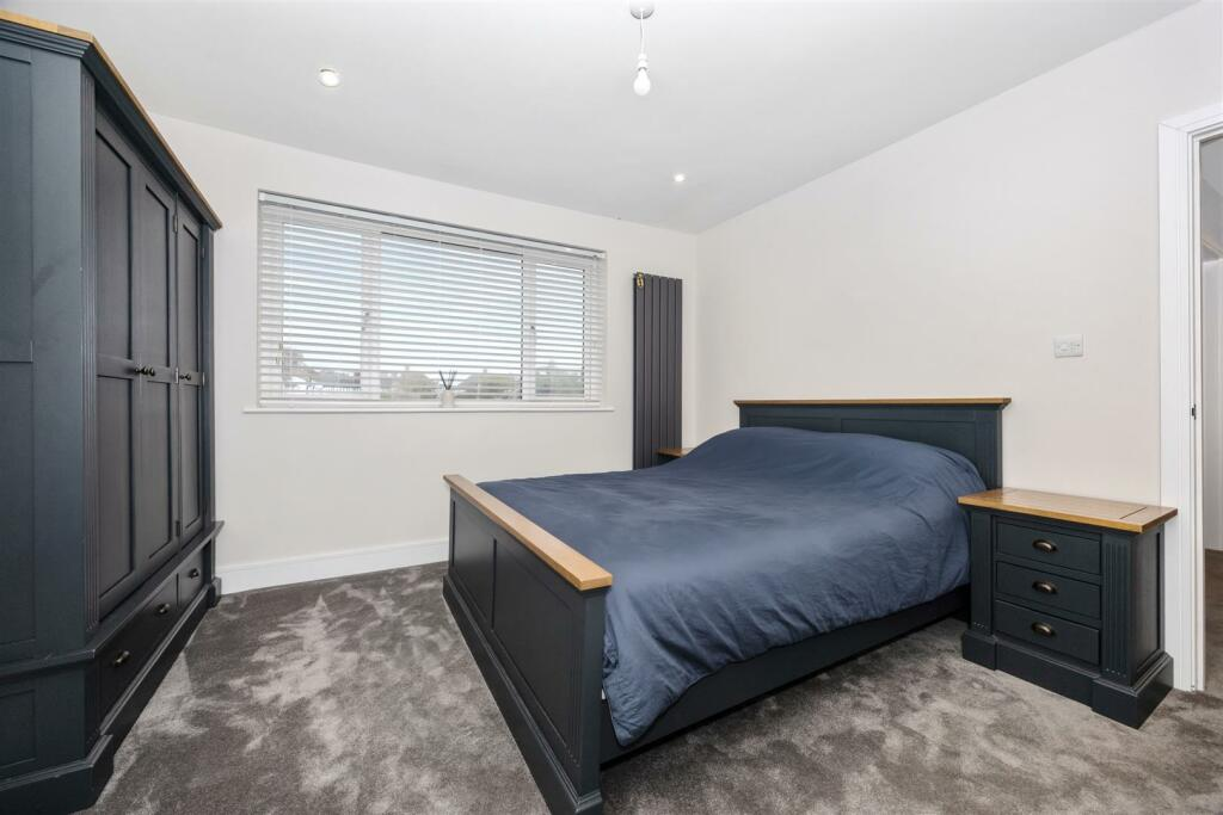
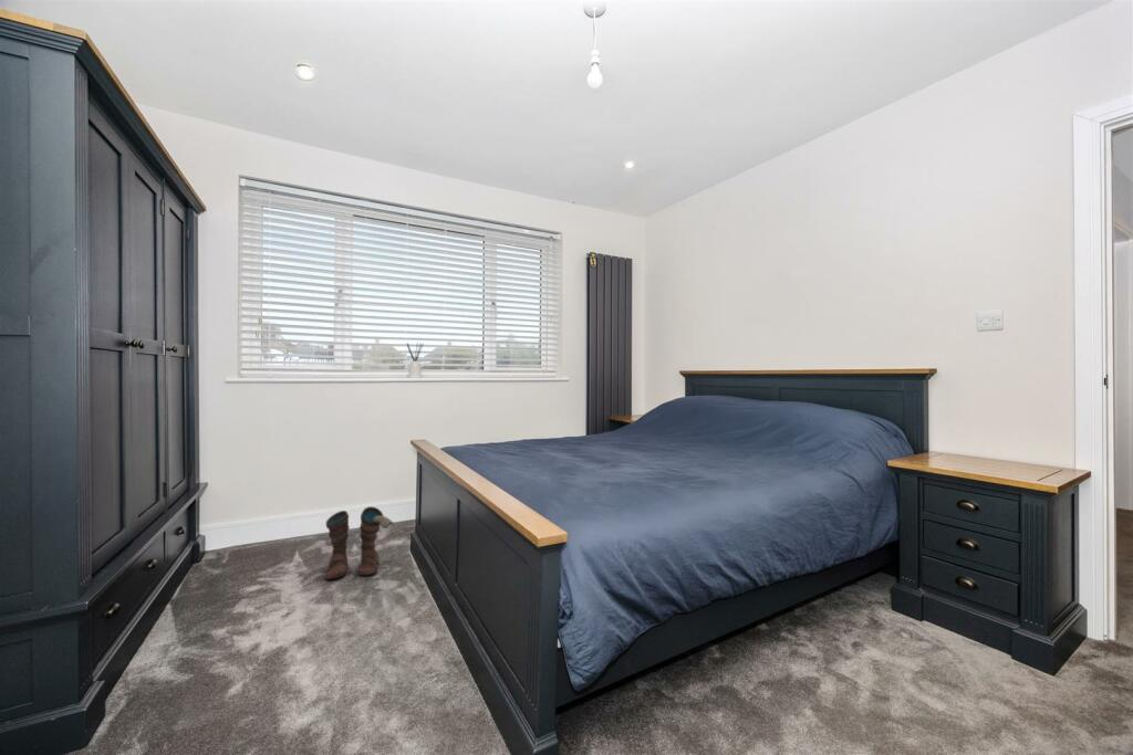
+ boots (361, 538)
